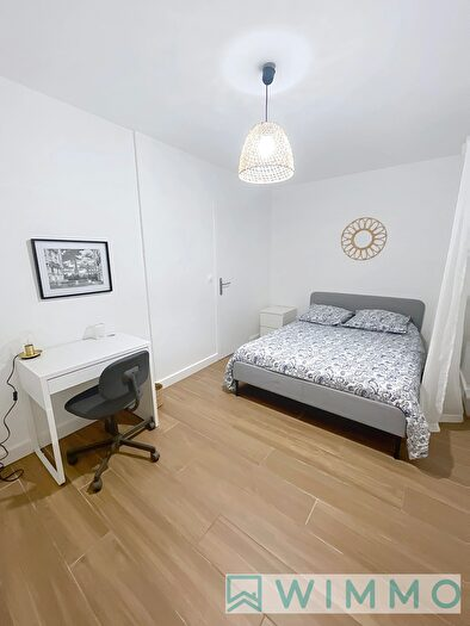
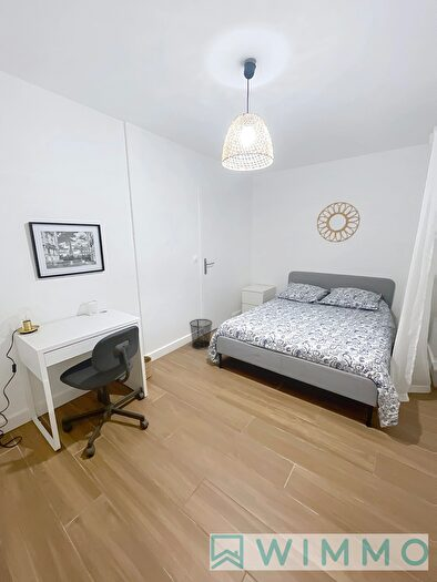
+ waste bin (201, 334)
